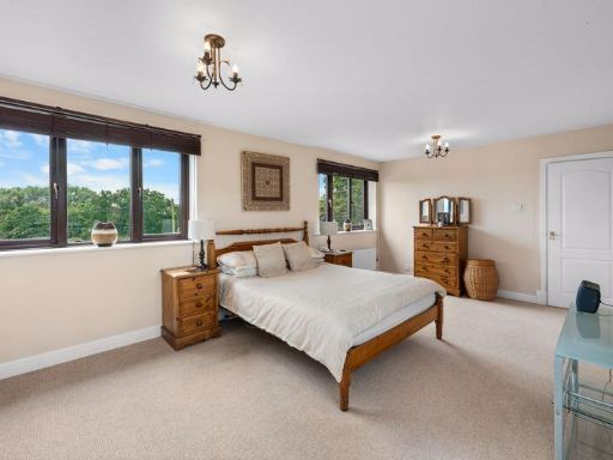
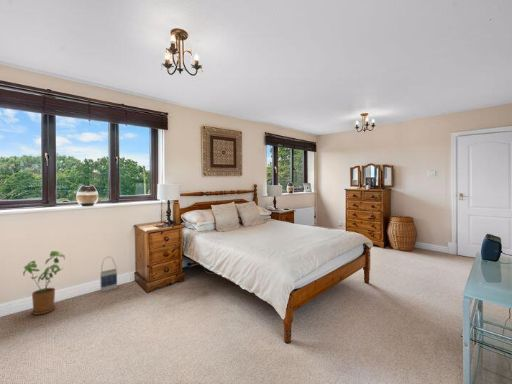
+ bag (108, 272)
+ house plant (46, 282)
